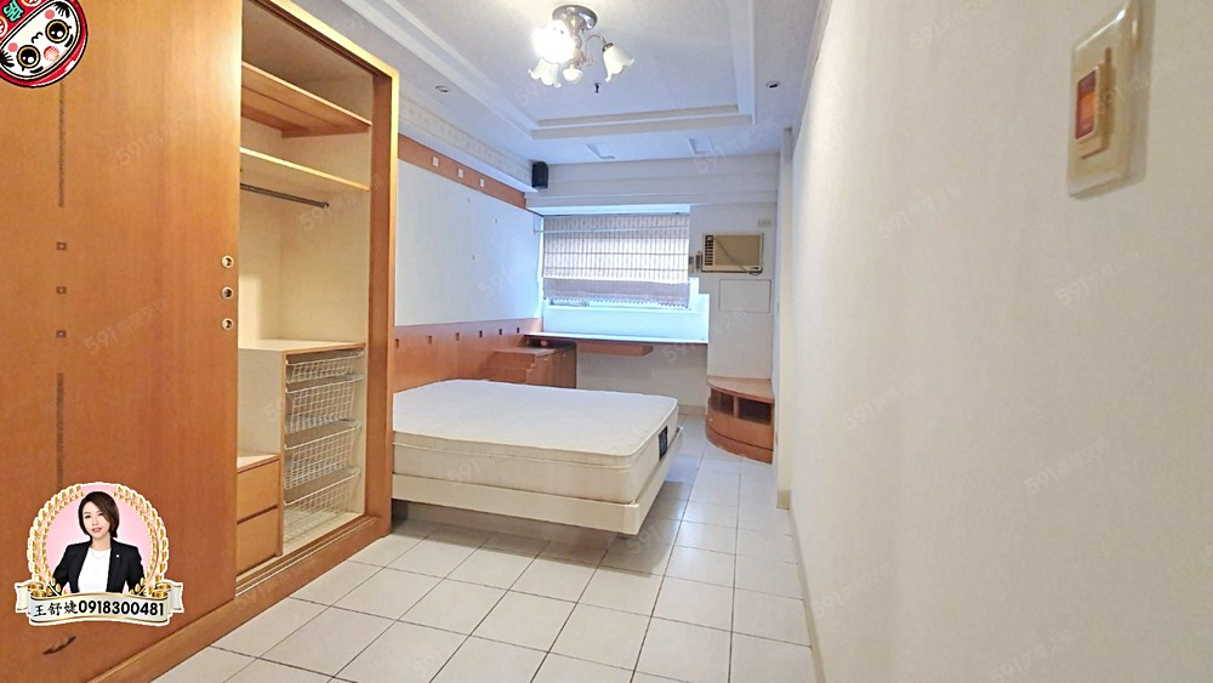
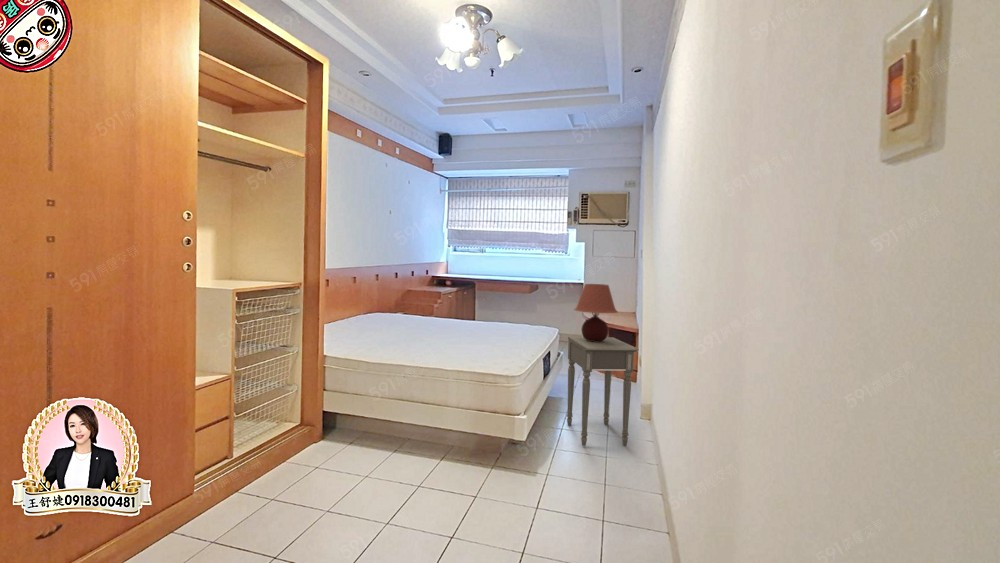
+ side table (604, 388)
+ table lamp (595, 312)
